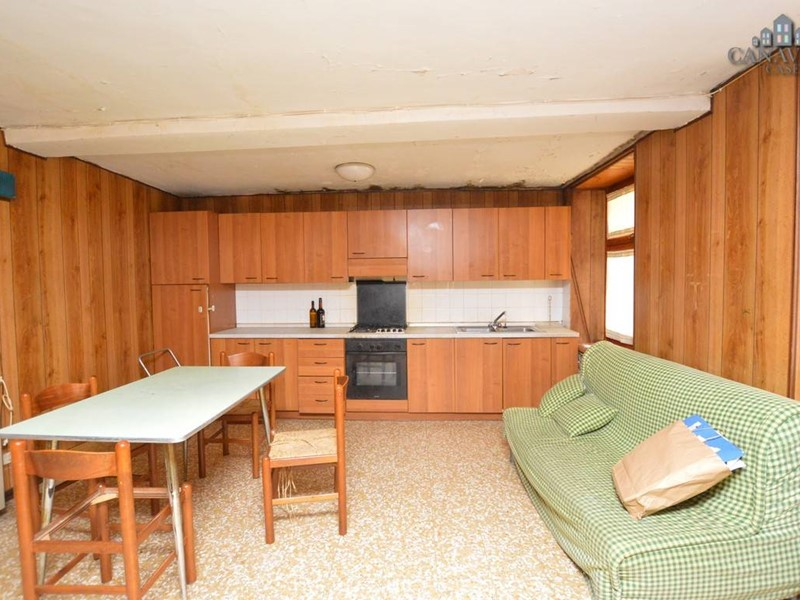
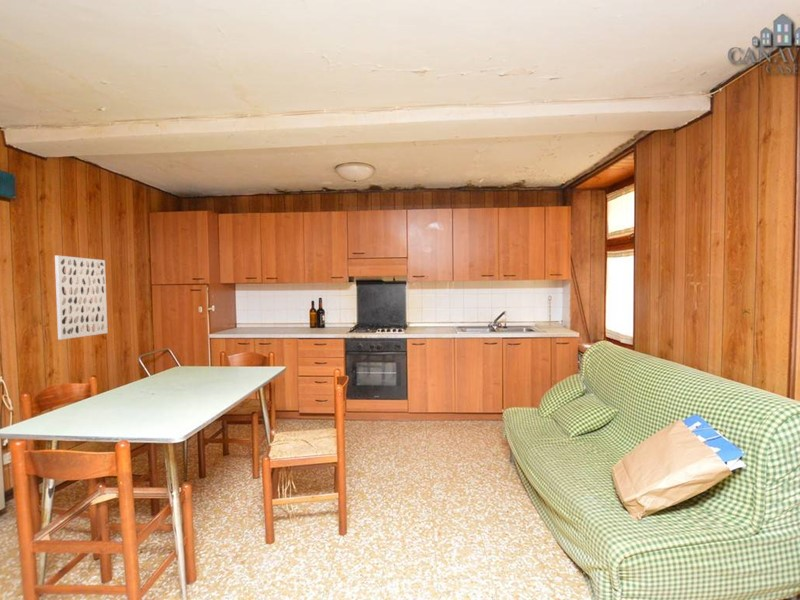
+ wall art (83, 297)
